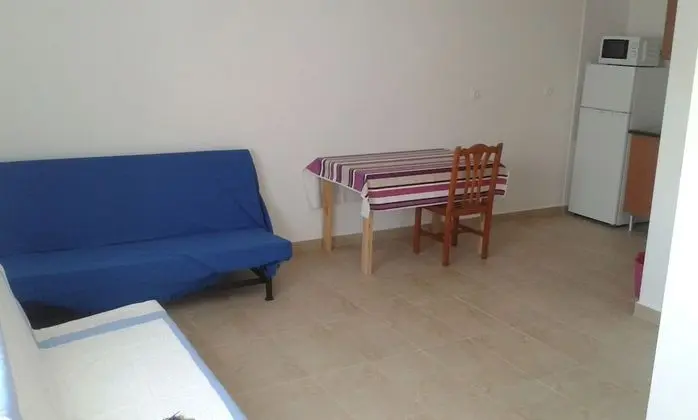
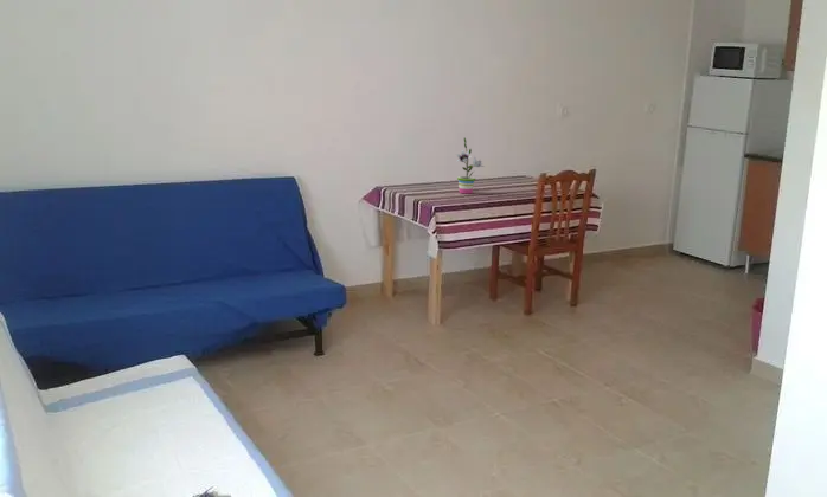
+ potted plant (469, 166)
